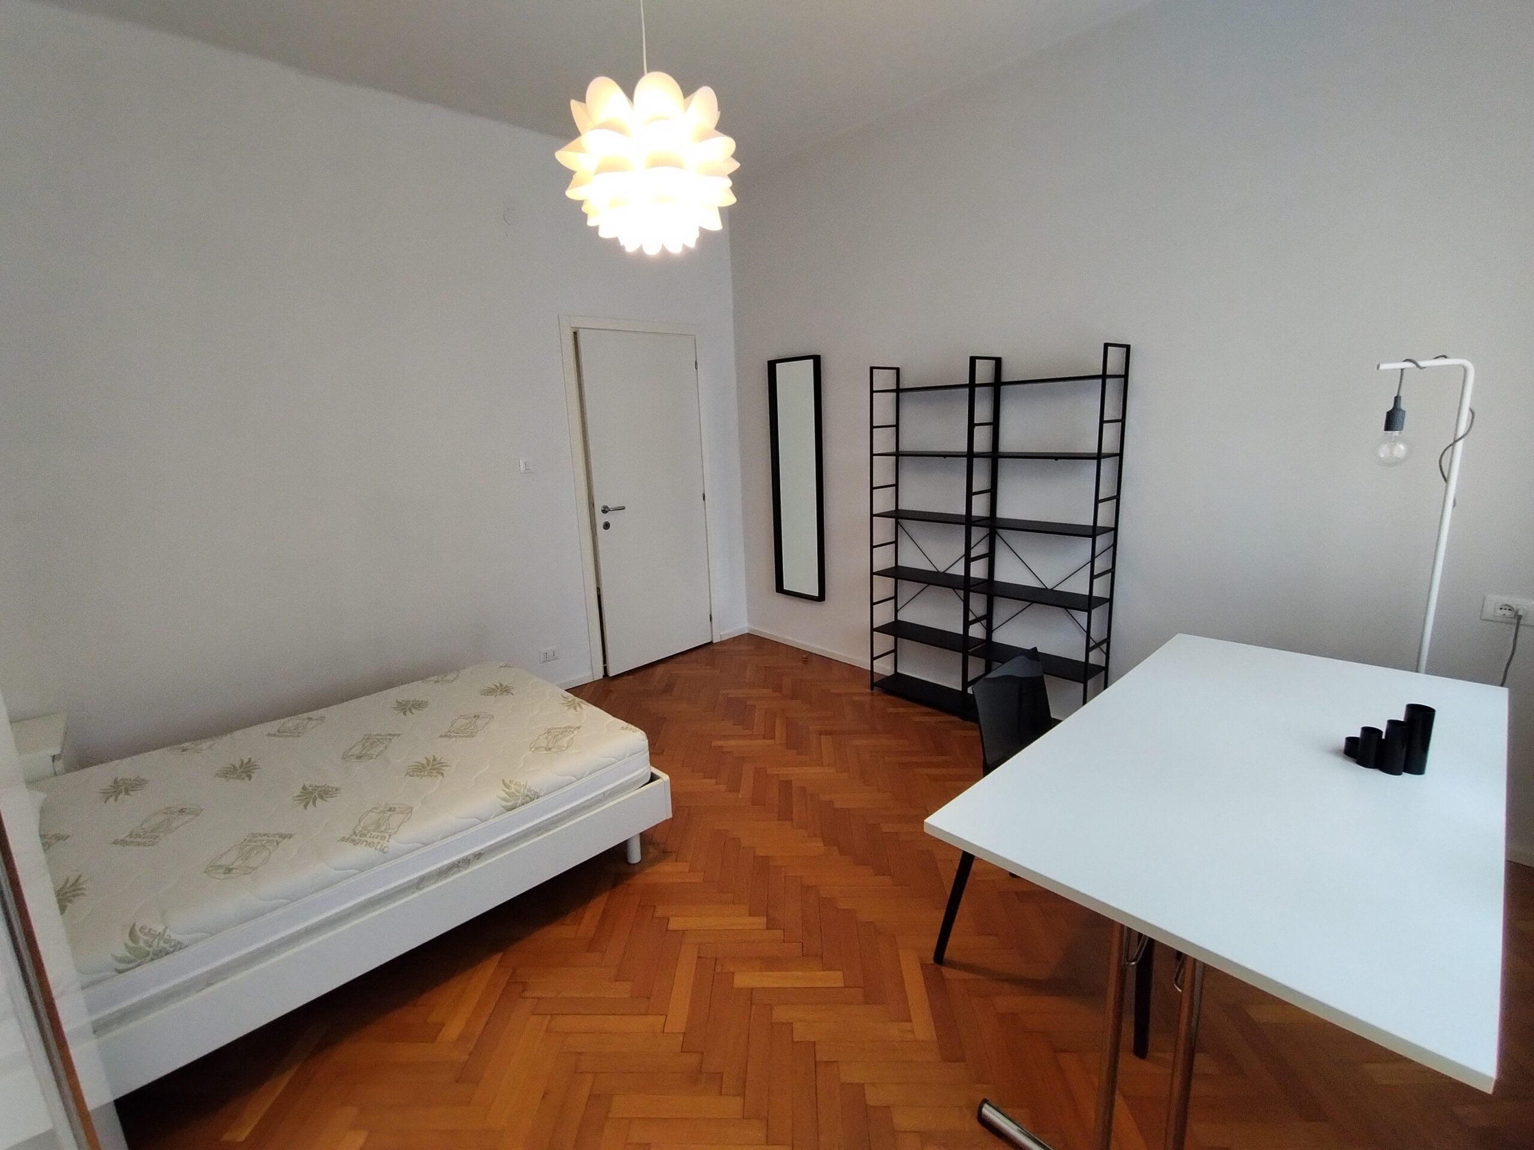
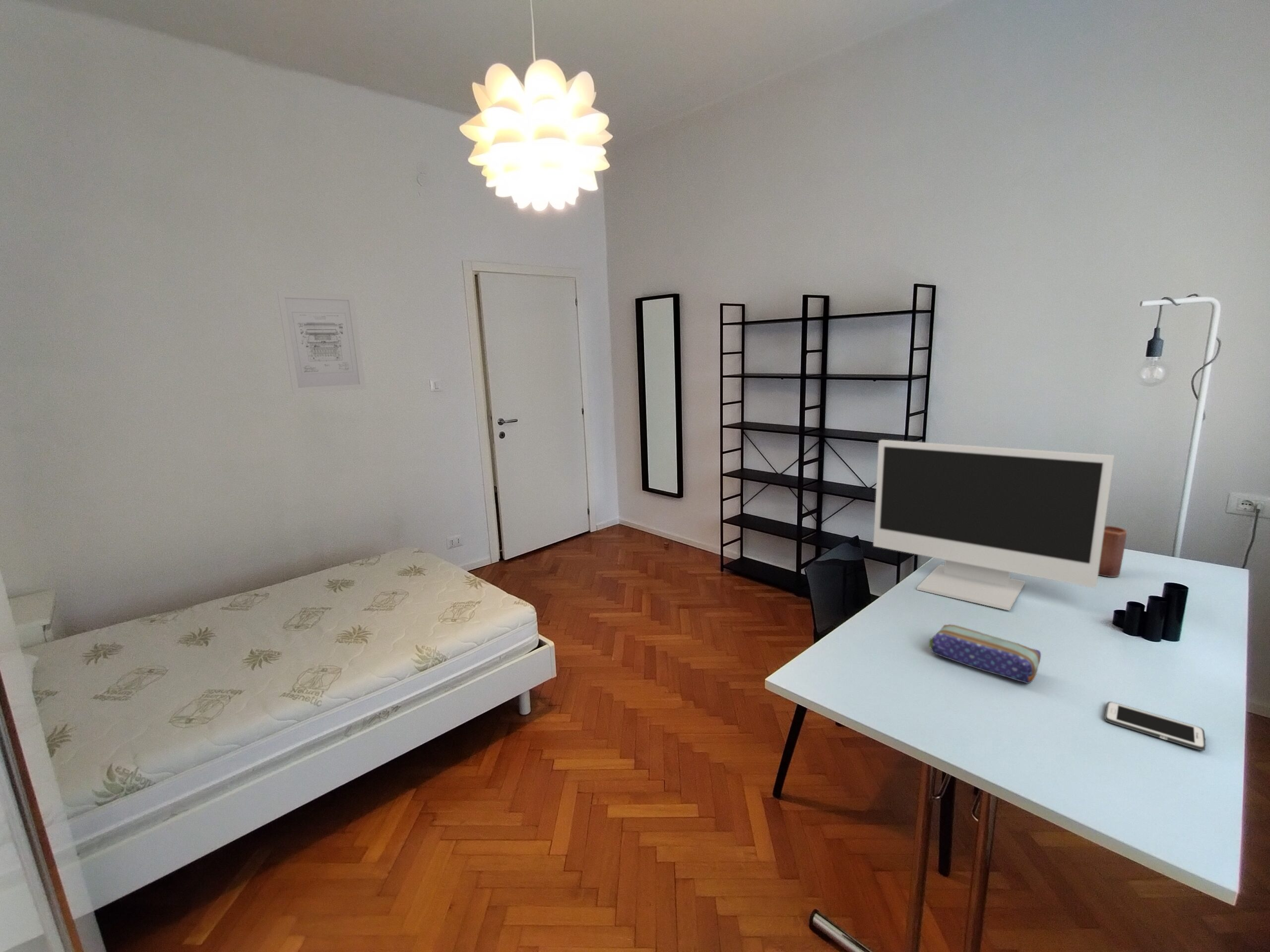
+ candle (1108, 551)
+ cell phone (1153, 725)
+ wall art (323, 343)
+ pencil case (983, 651)
+ monitor (977, 519)
